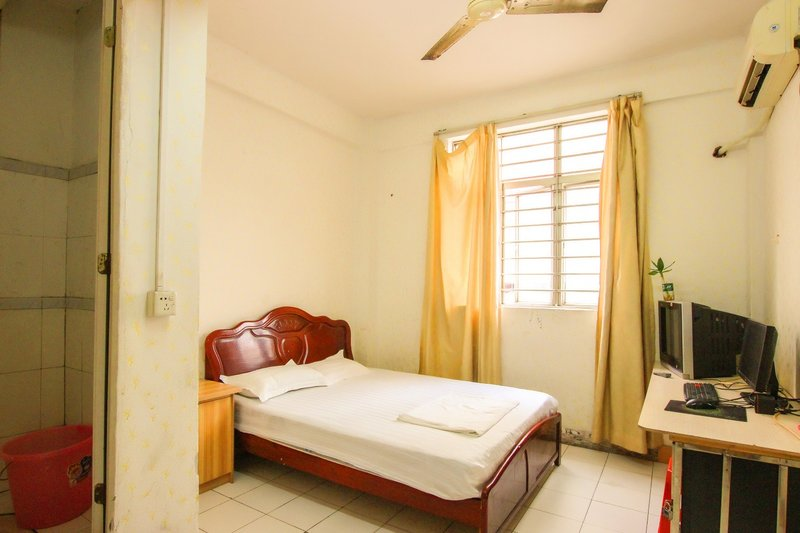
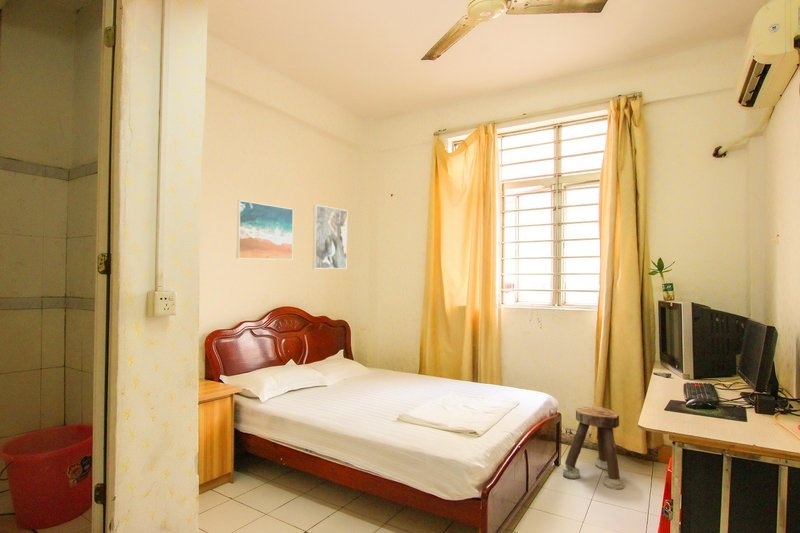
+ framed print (330, 238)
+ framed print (266, 232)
+ stool (597, 439)
